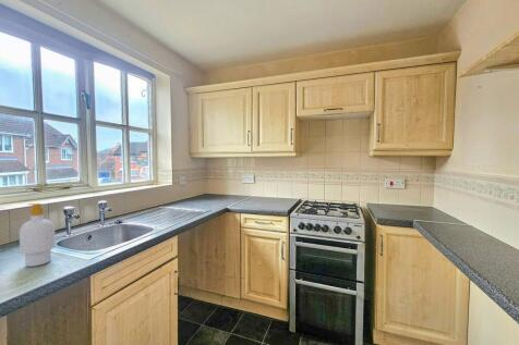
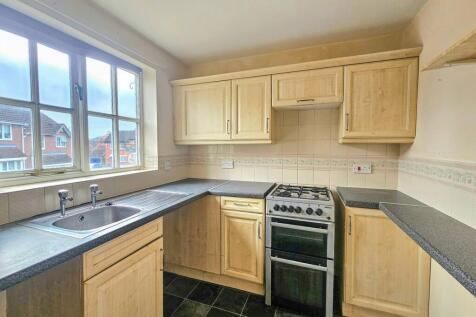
- soap bottle (37, 233)
